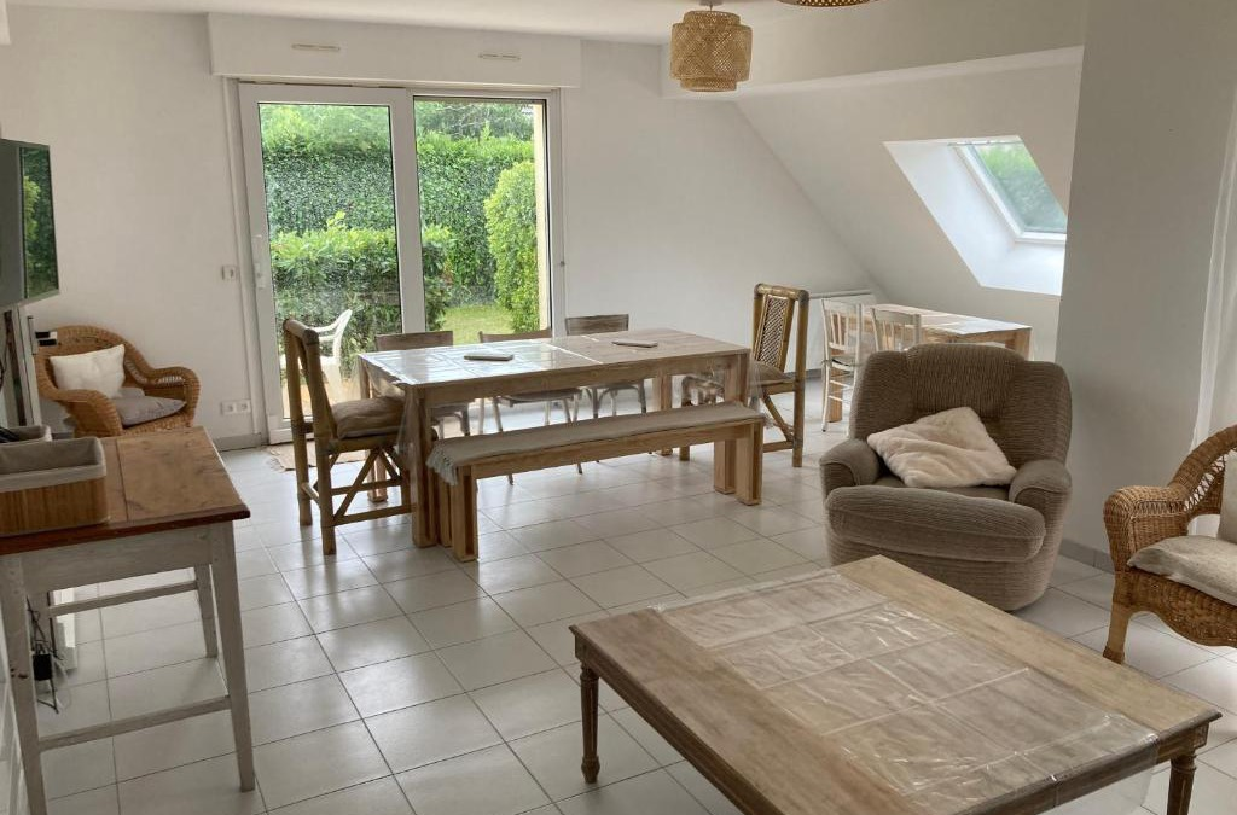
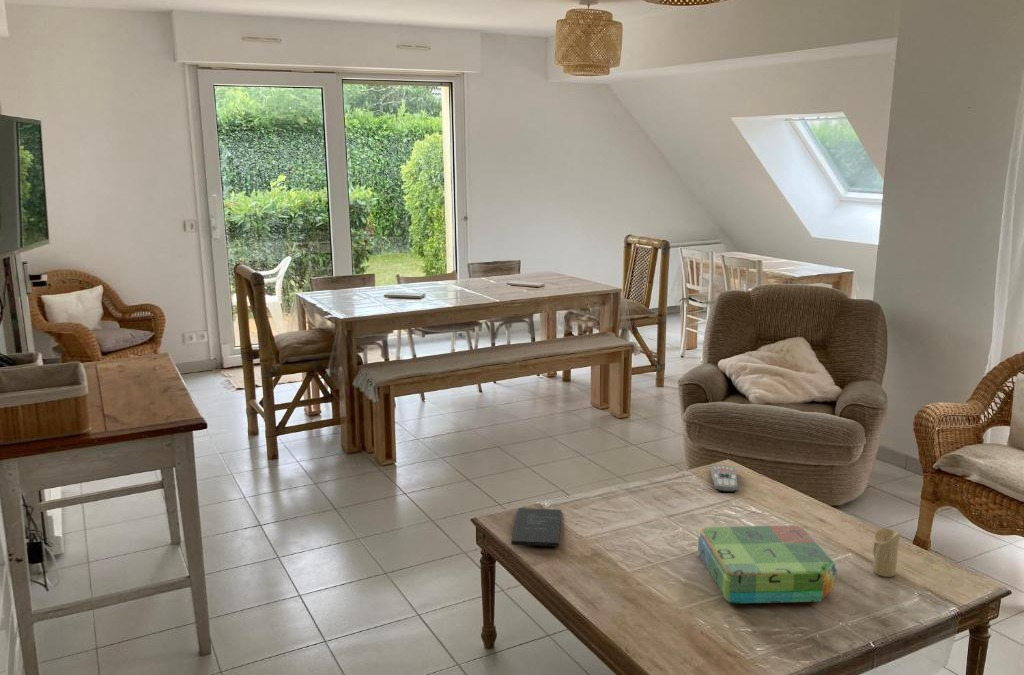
+ candle (885, 551)
+ book (537, 526)
+ board game (766, 561)
+ remote control (724, 478)
